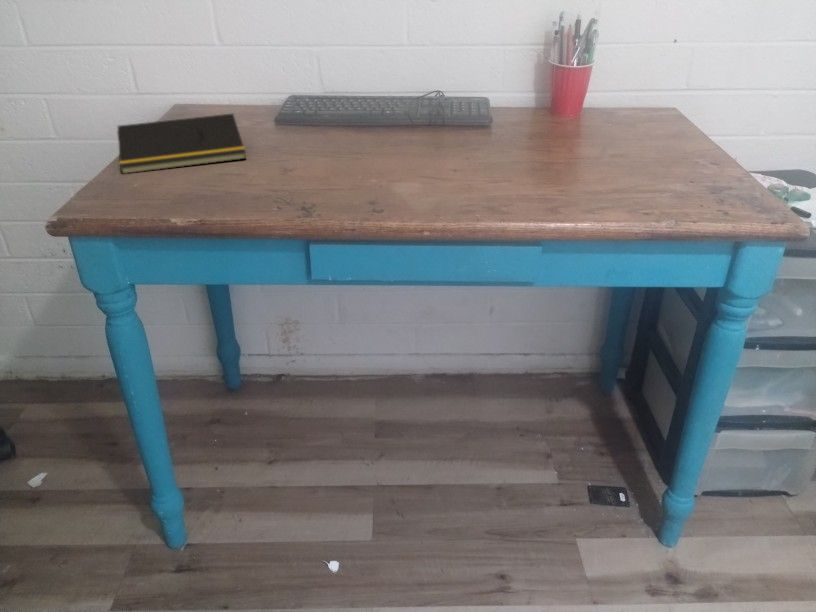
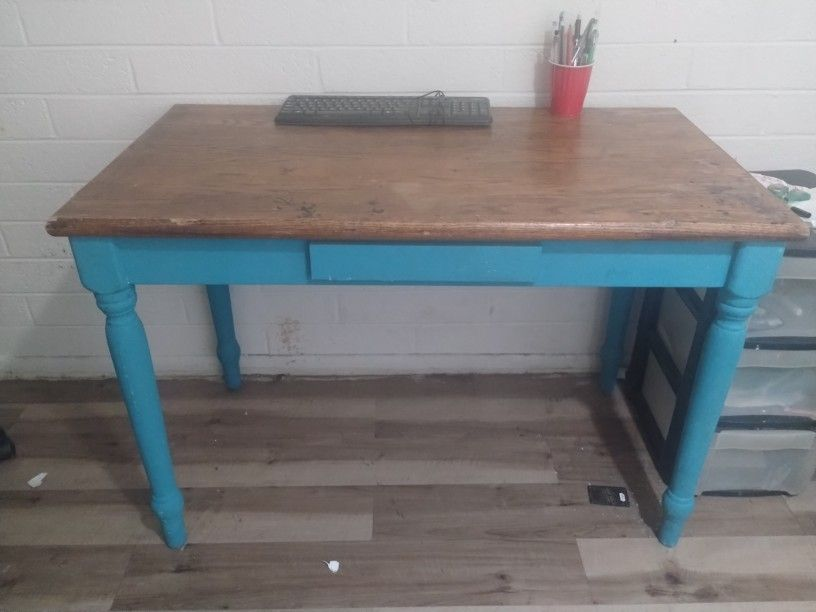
- notepad (181, 141)
